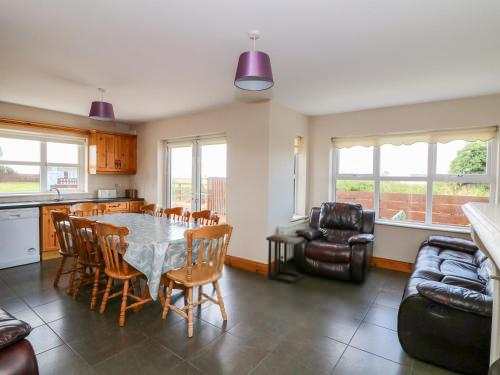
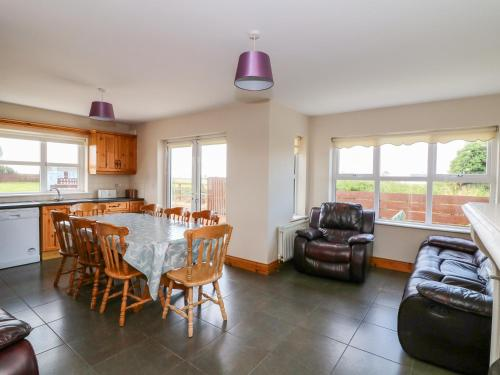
- side table (284, 257)
